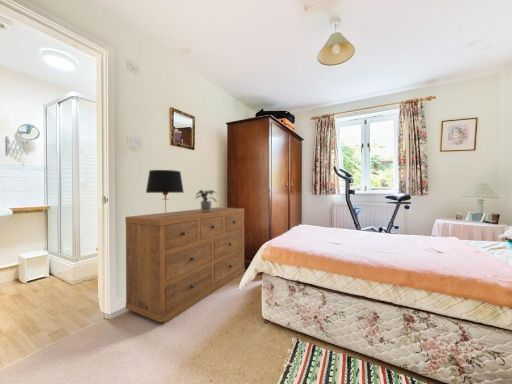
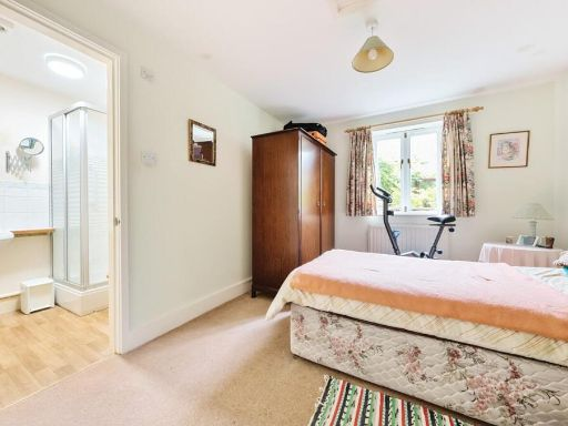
- potted plant (206, 200)
- table lamp (165, 193)
- dresser (197, 250)
